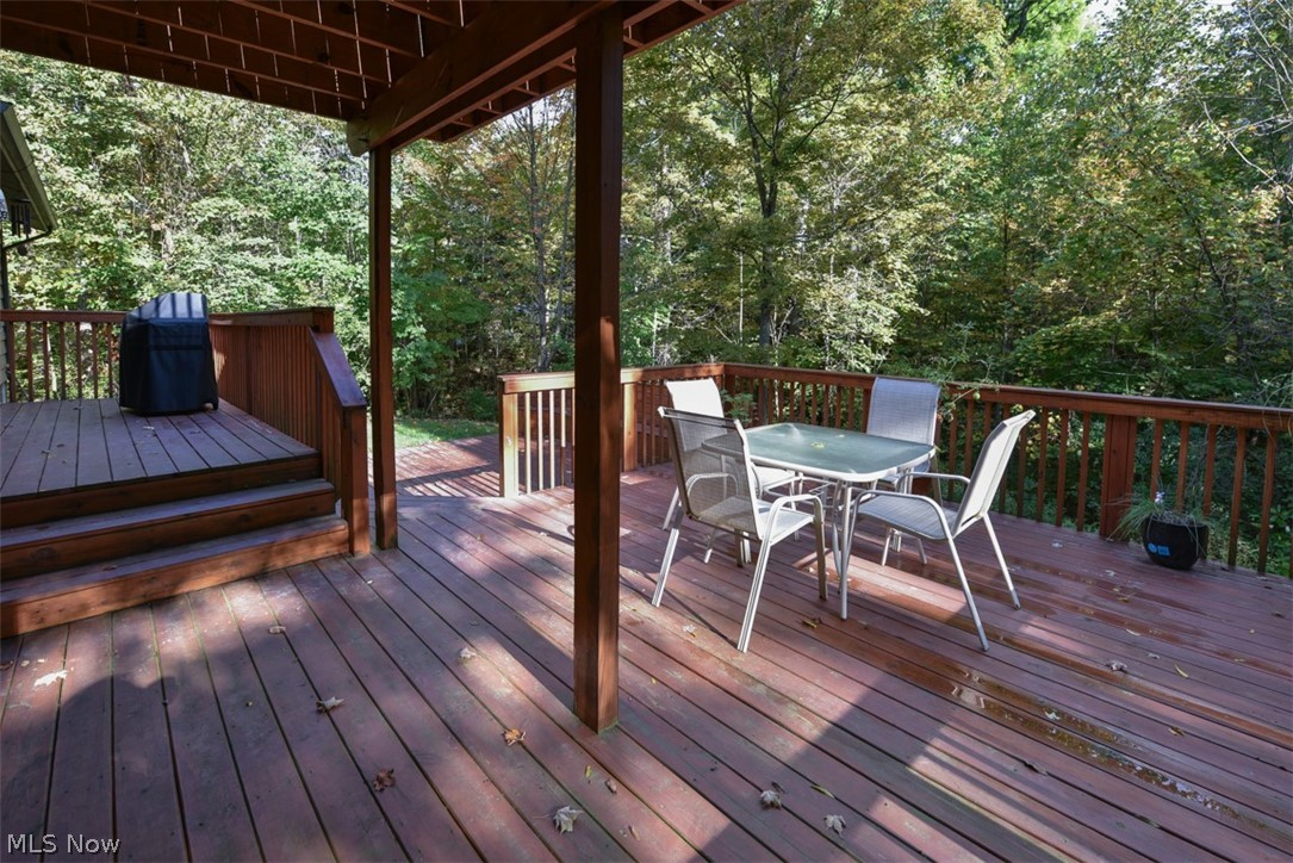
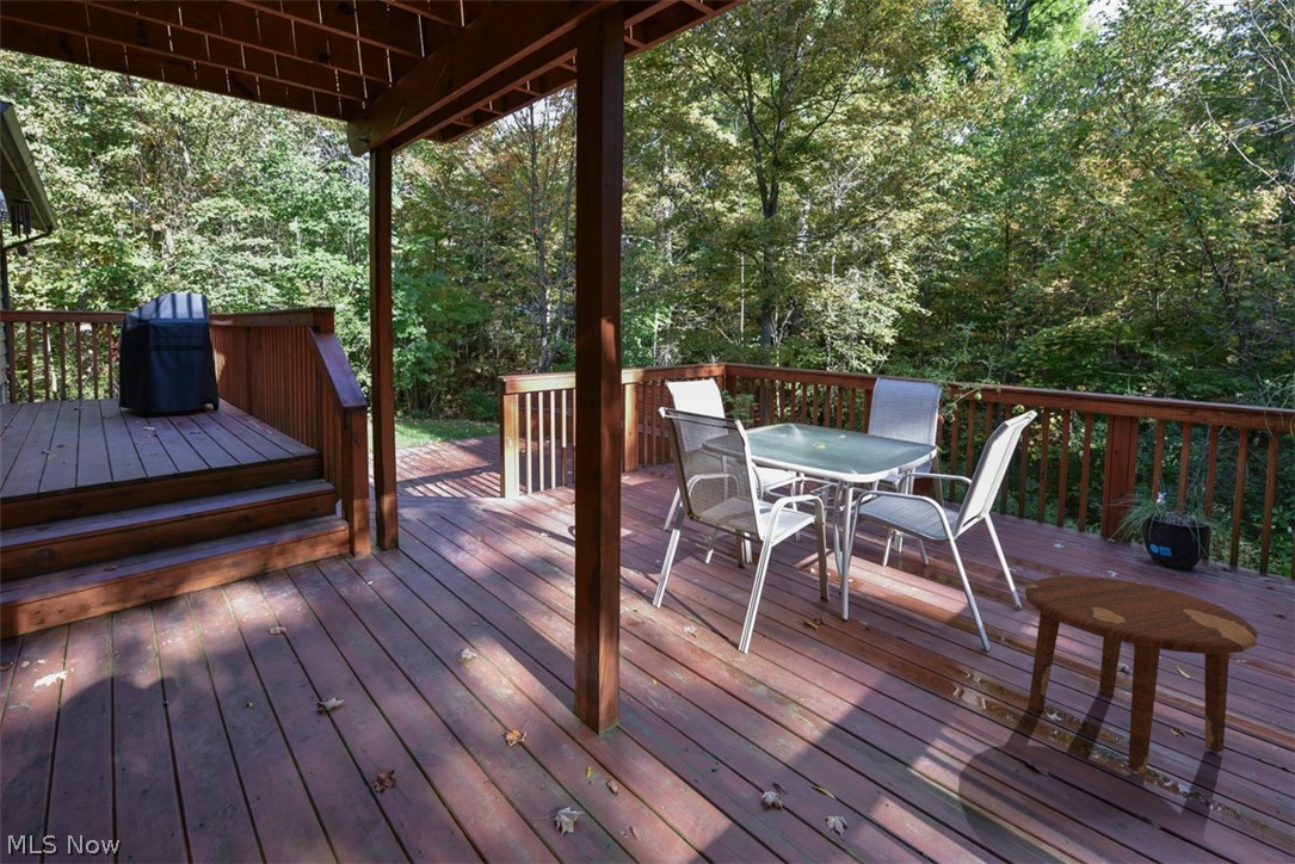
+ side table (1133, 667)
